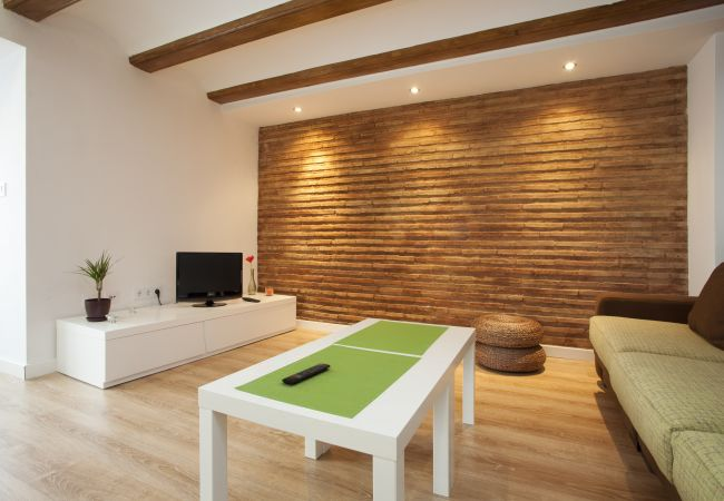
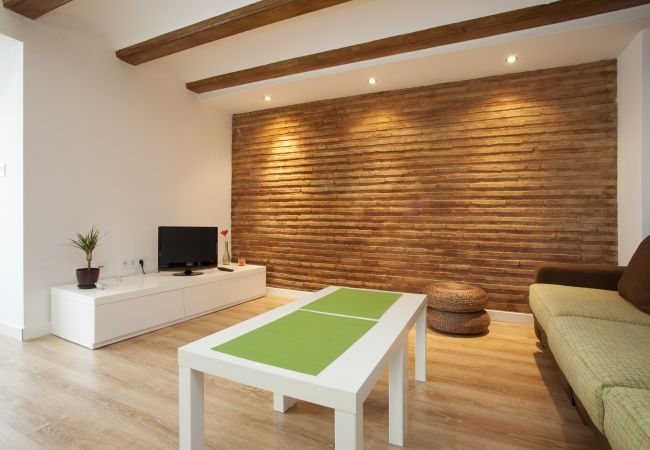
- remote control (307, 373)
